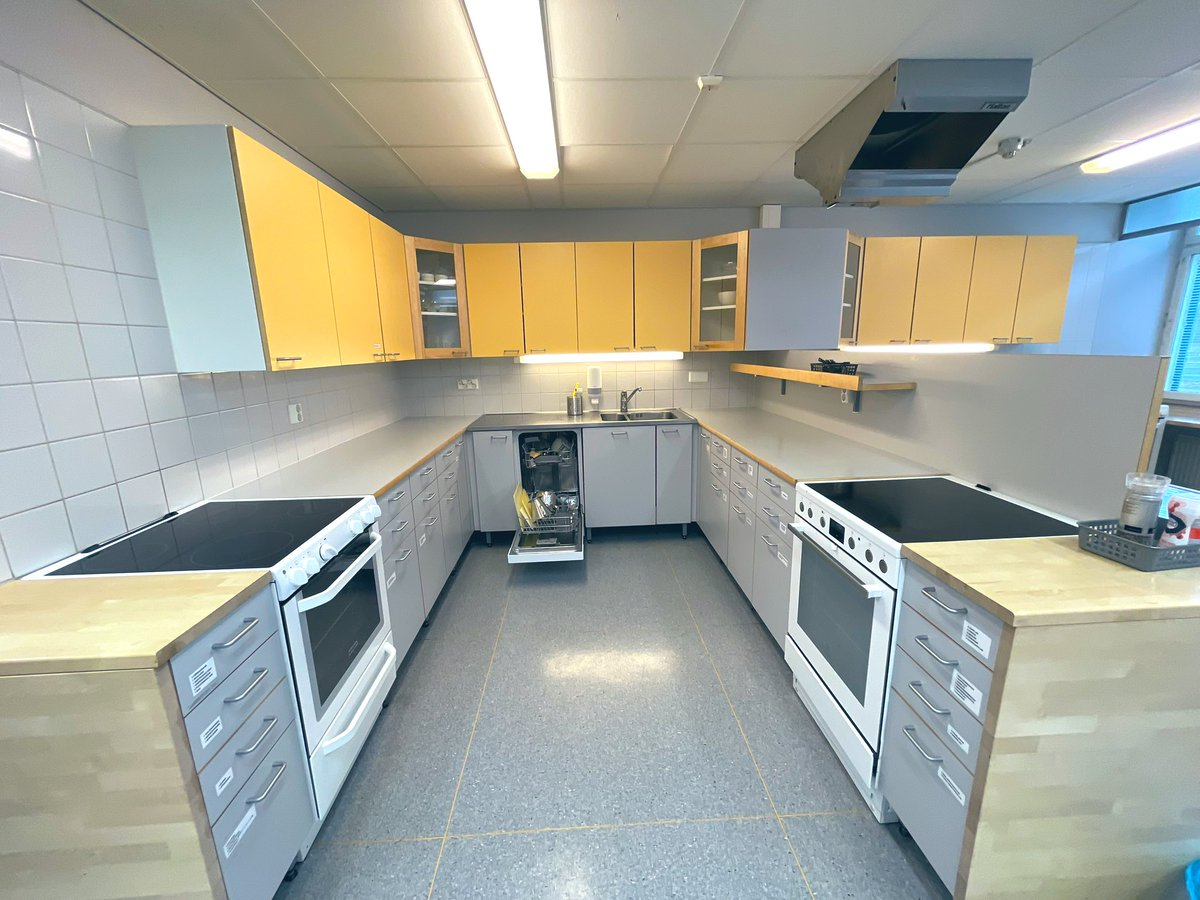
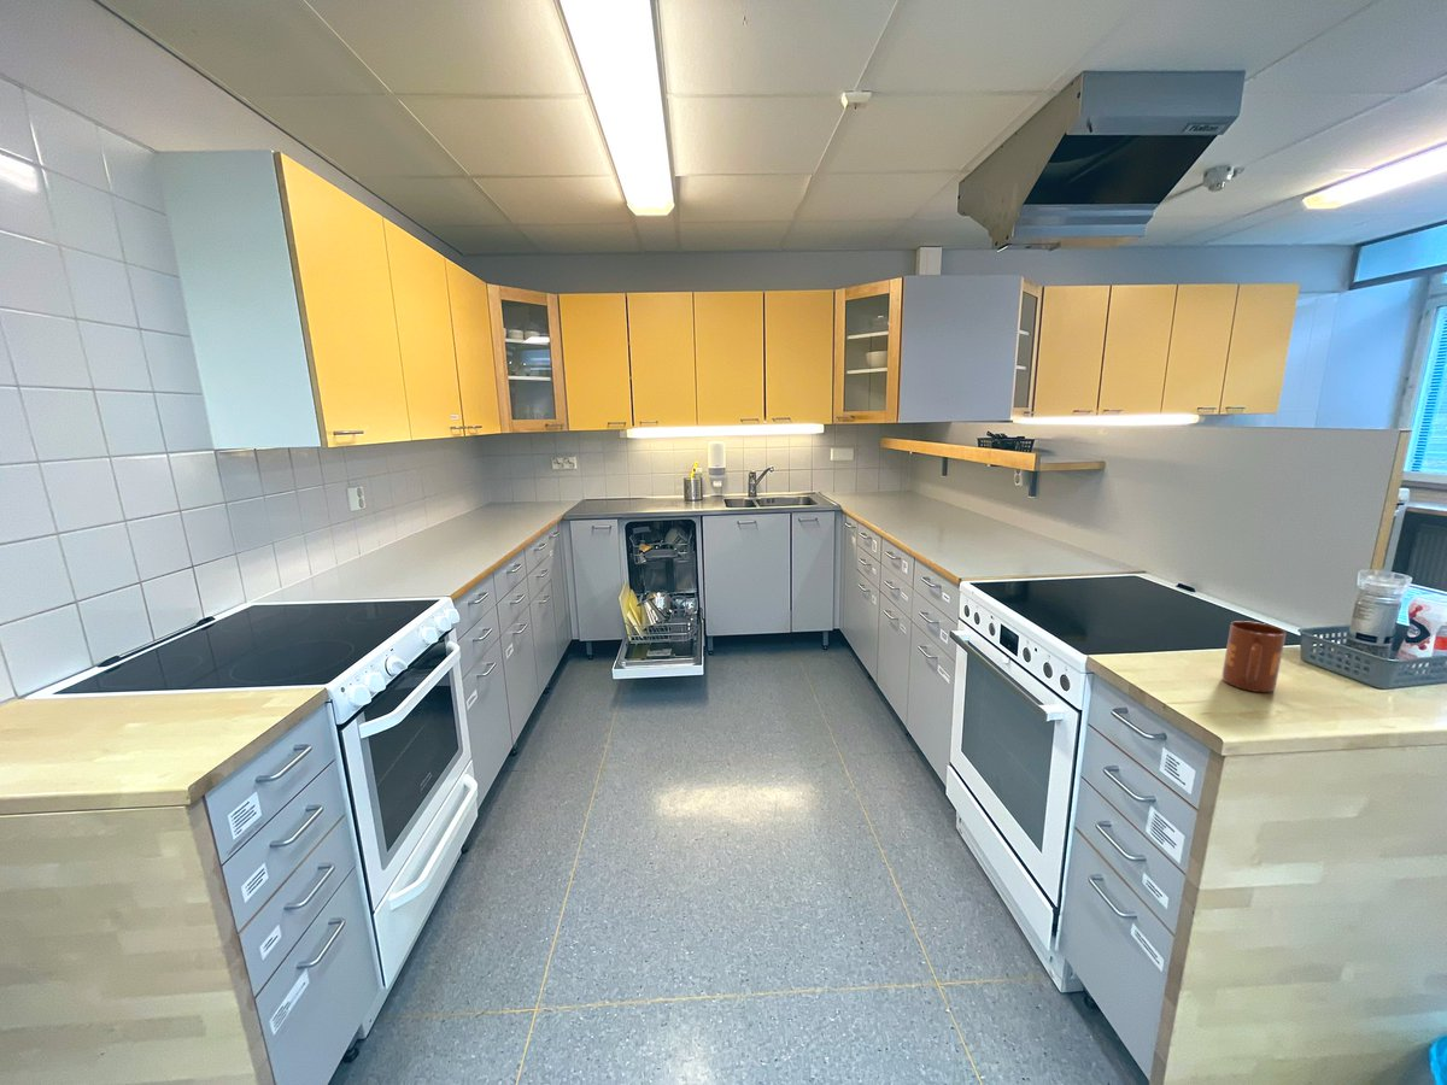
+ mug (1253, 659)
